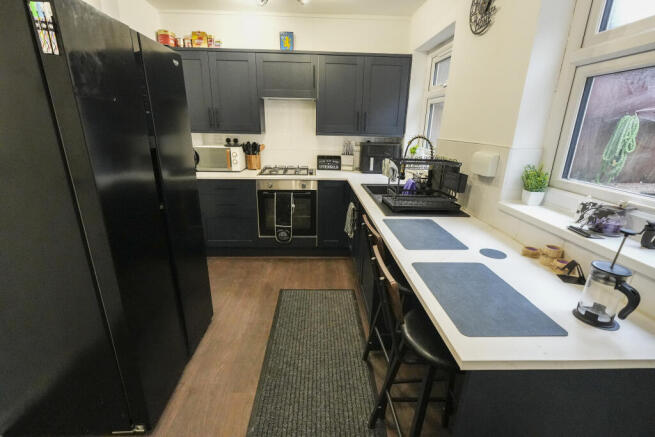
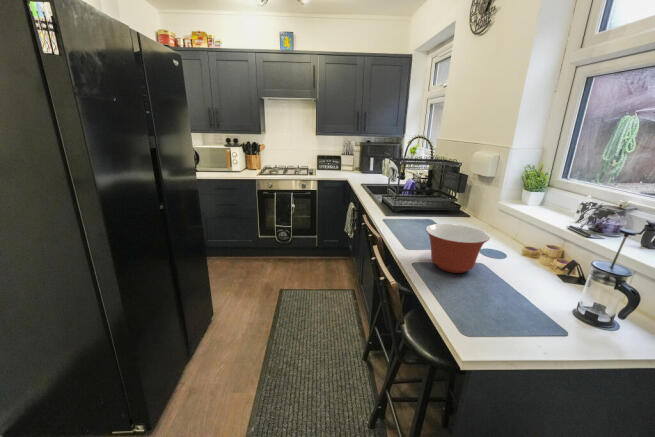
+ mixing bowl (453, 249)
